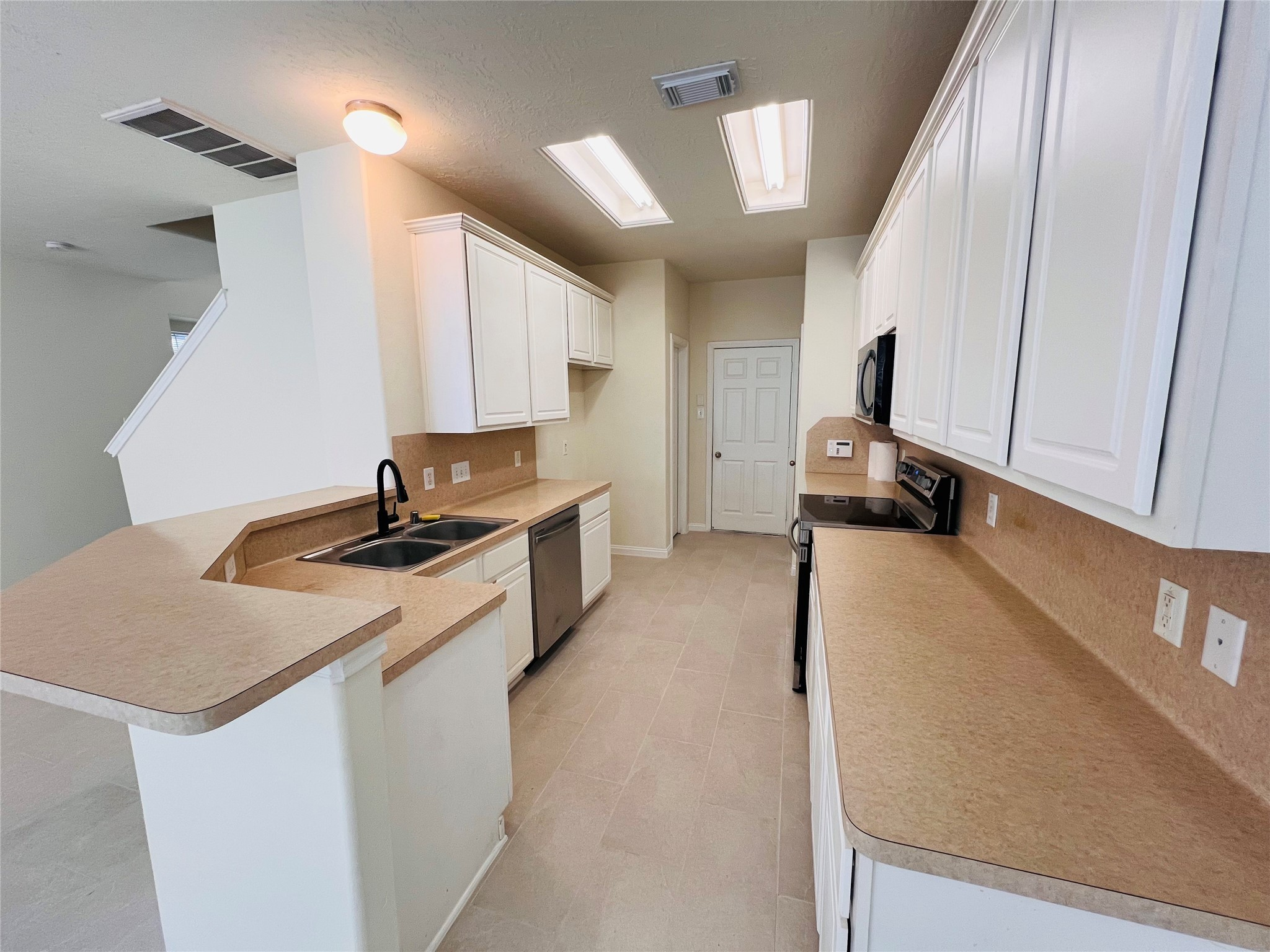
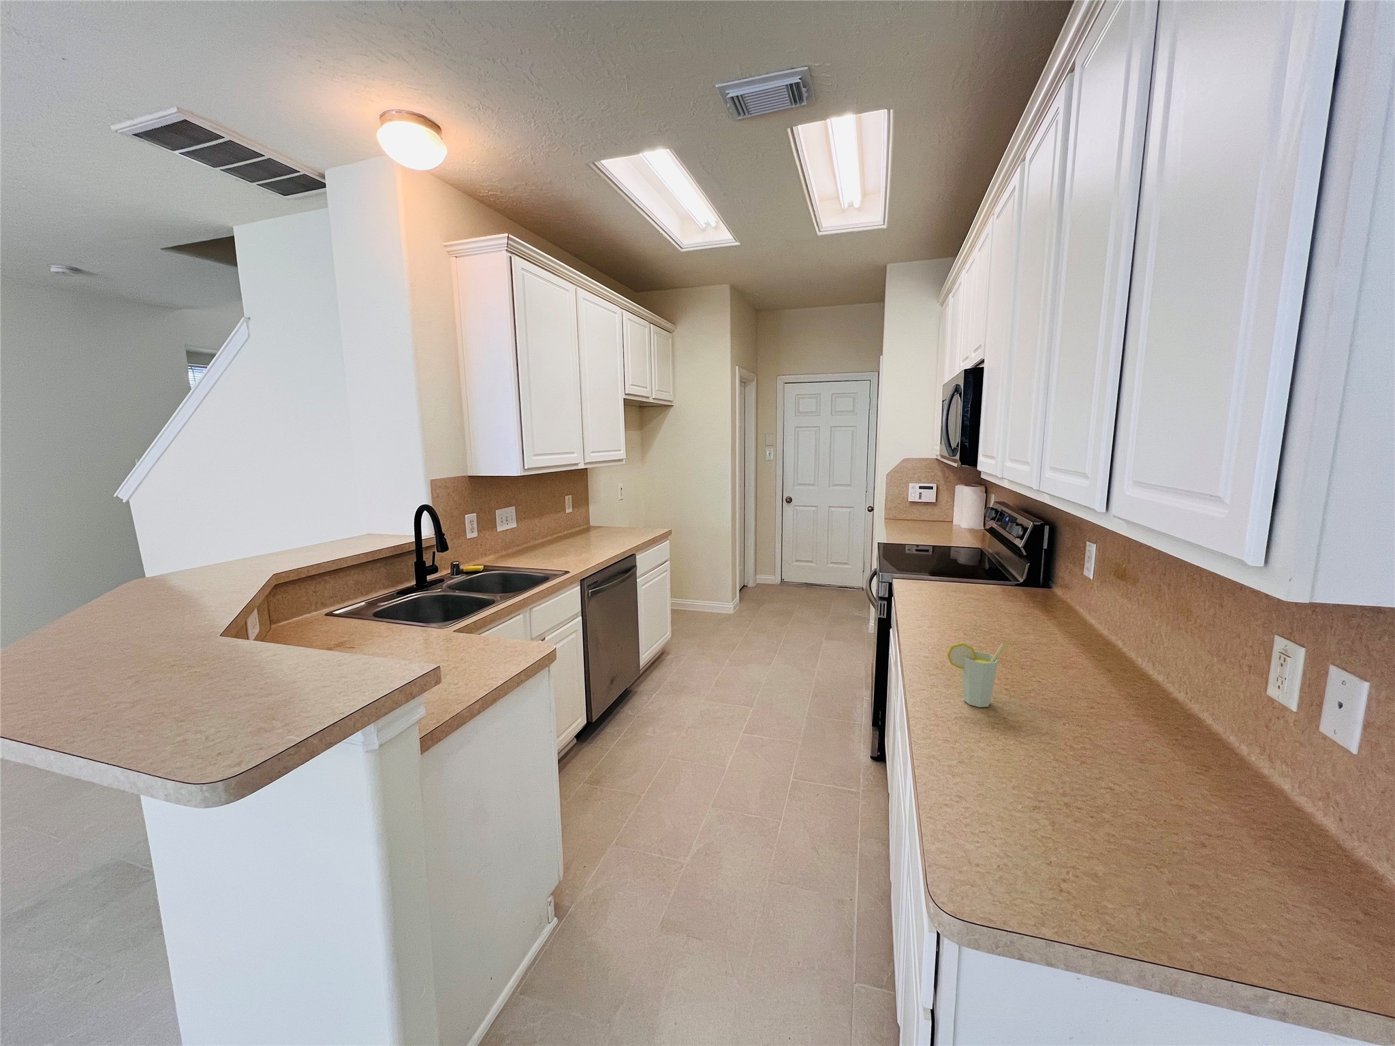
+ cup (974, 671)
